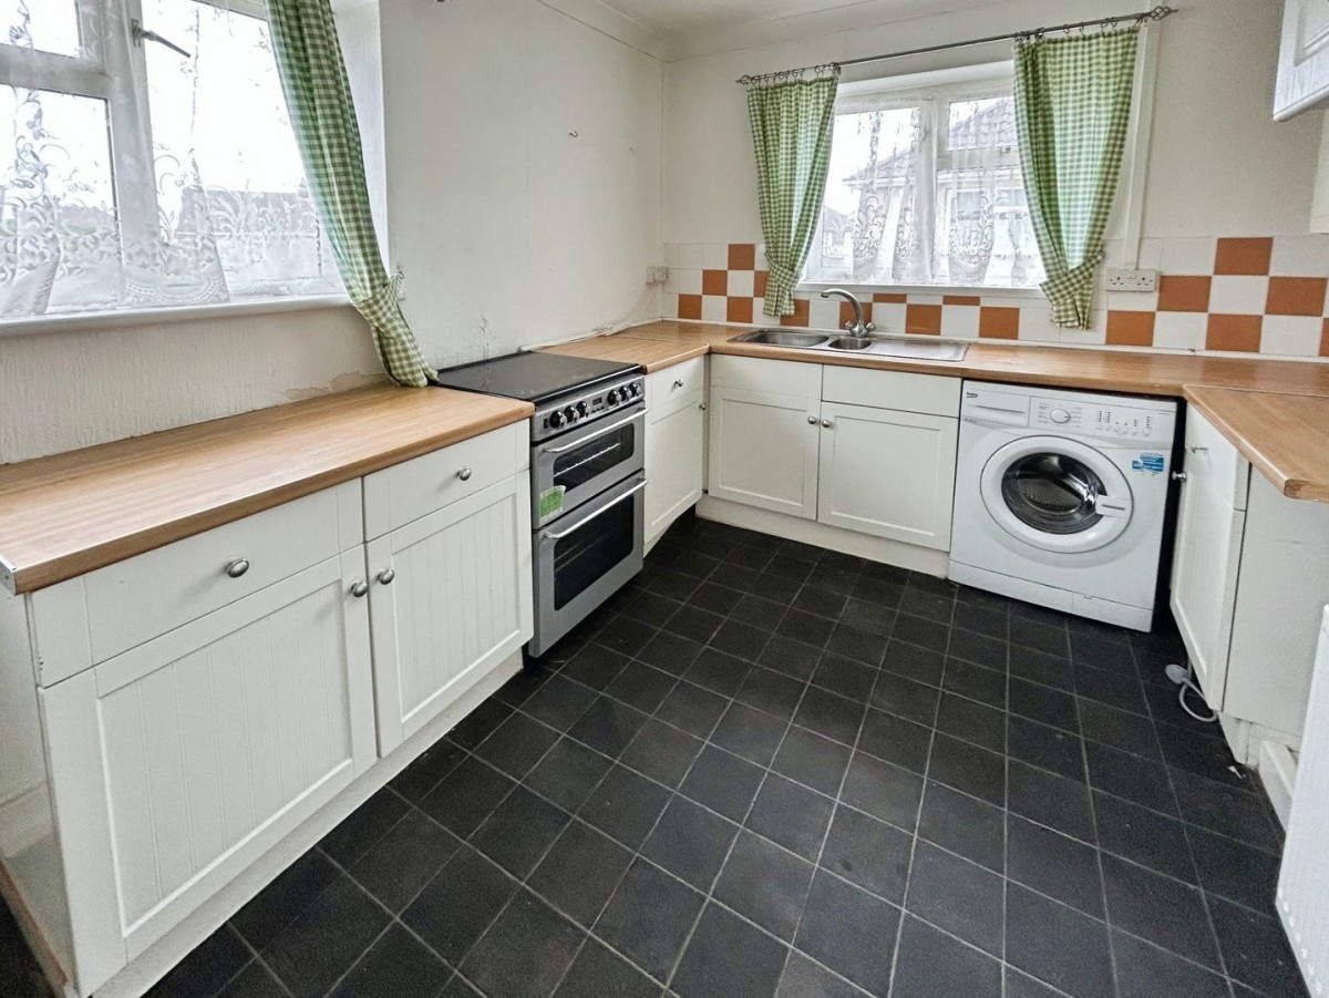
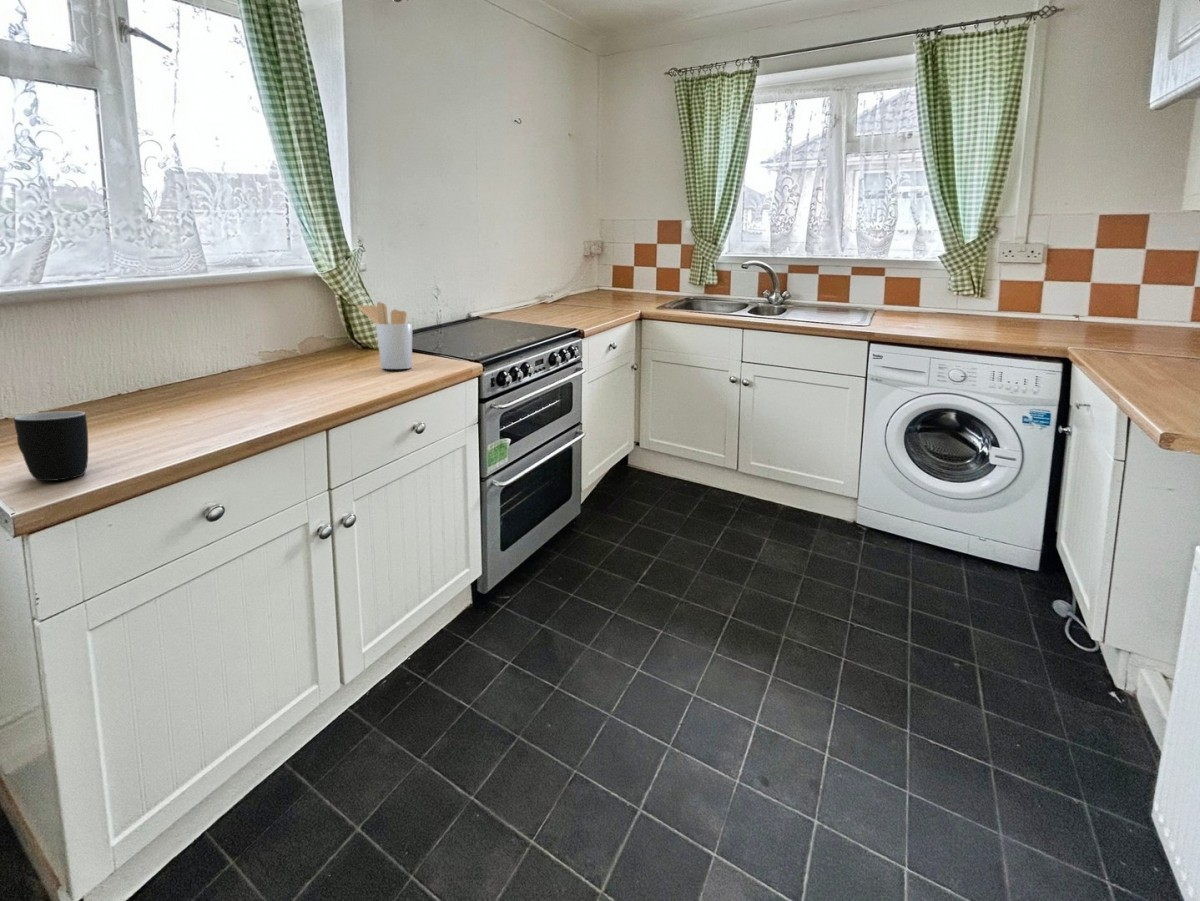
+ utensil holder (386, 335)
+ mug (48, 445)
